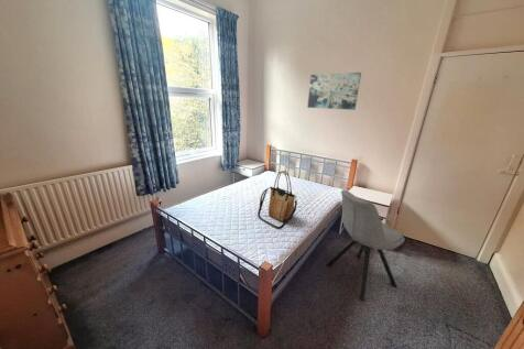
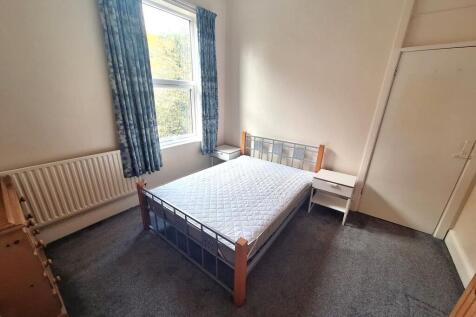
- wall art (331, 91)
- tote bag (276, 195)
- chair (367, 236)
